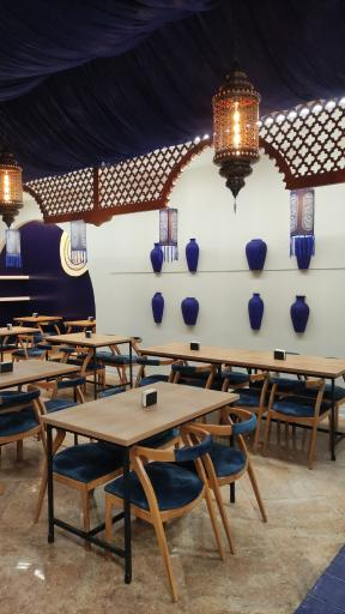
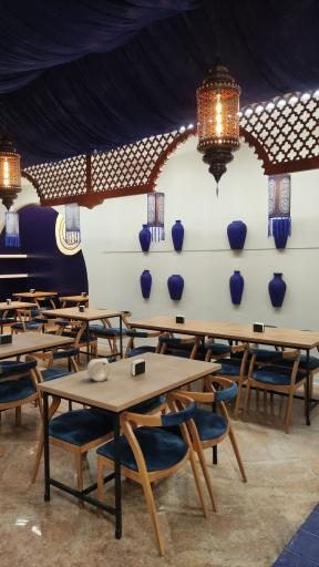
+ napkin holder (96, 369)
